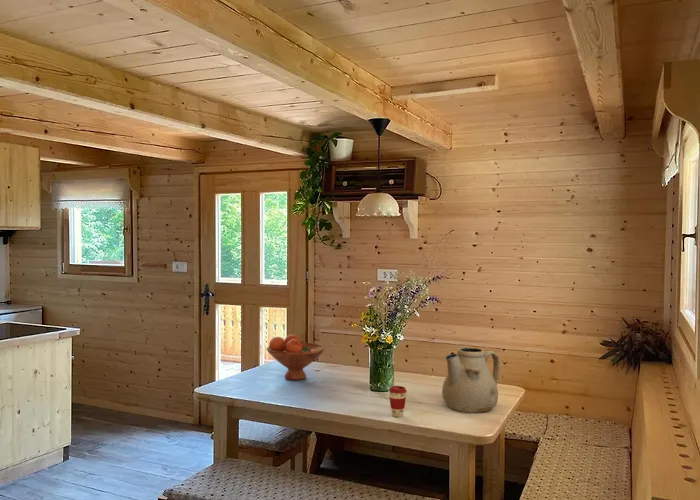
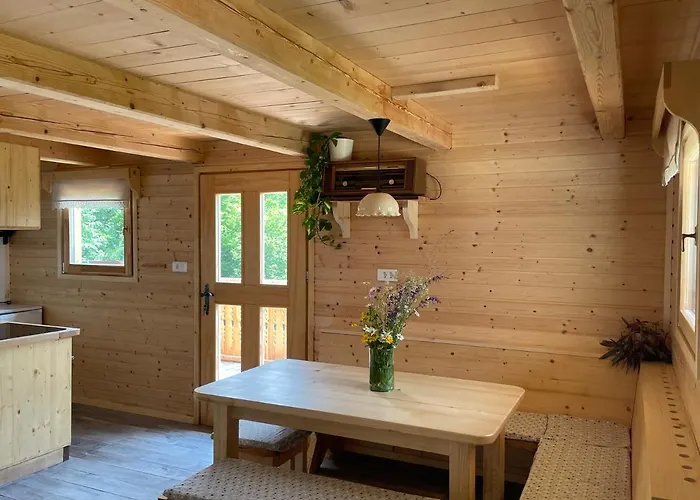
- teapot (470, 377)
- coffee cup (397, 401)
- fruit bowl (295, 356)
